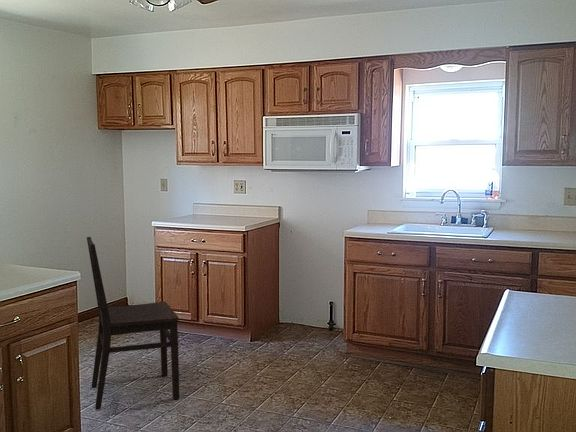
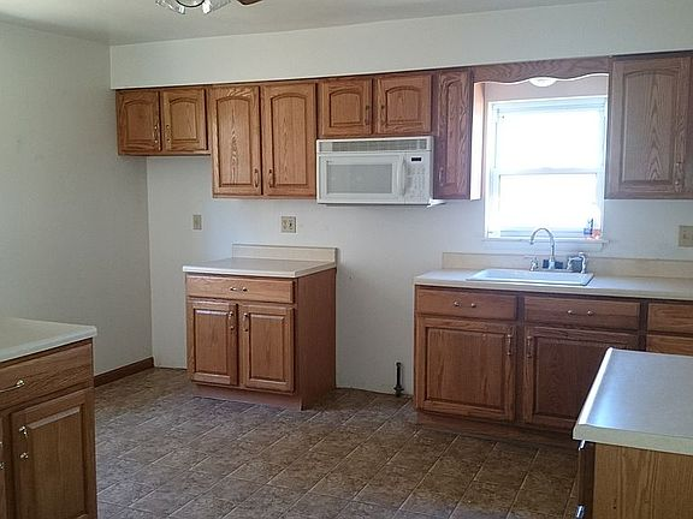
- dining chair (132, 316)
